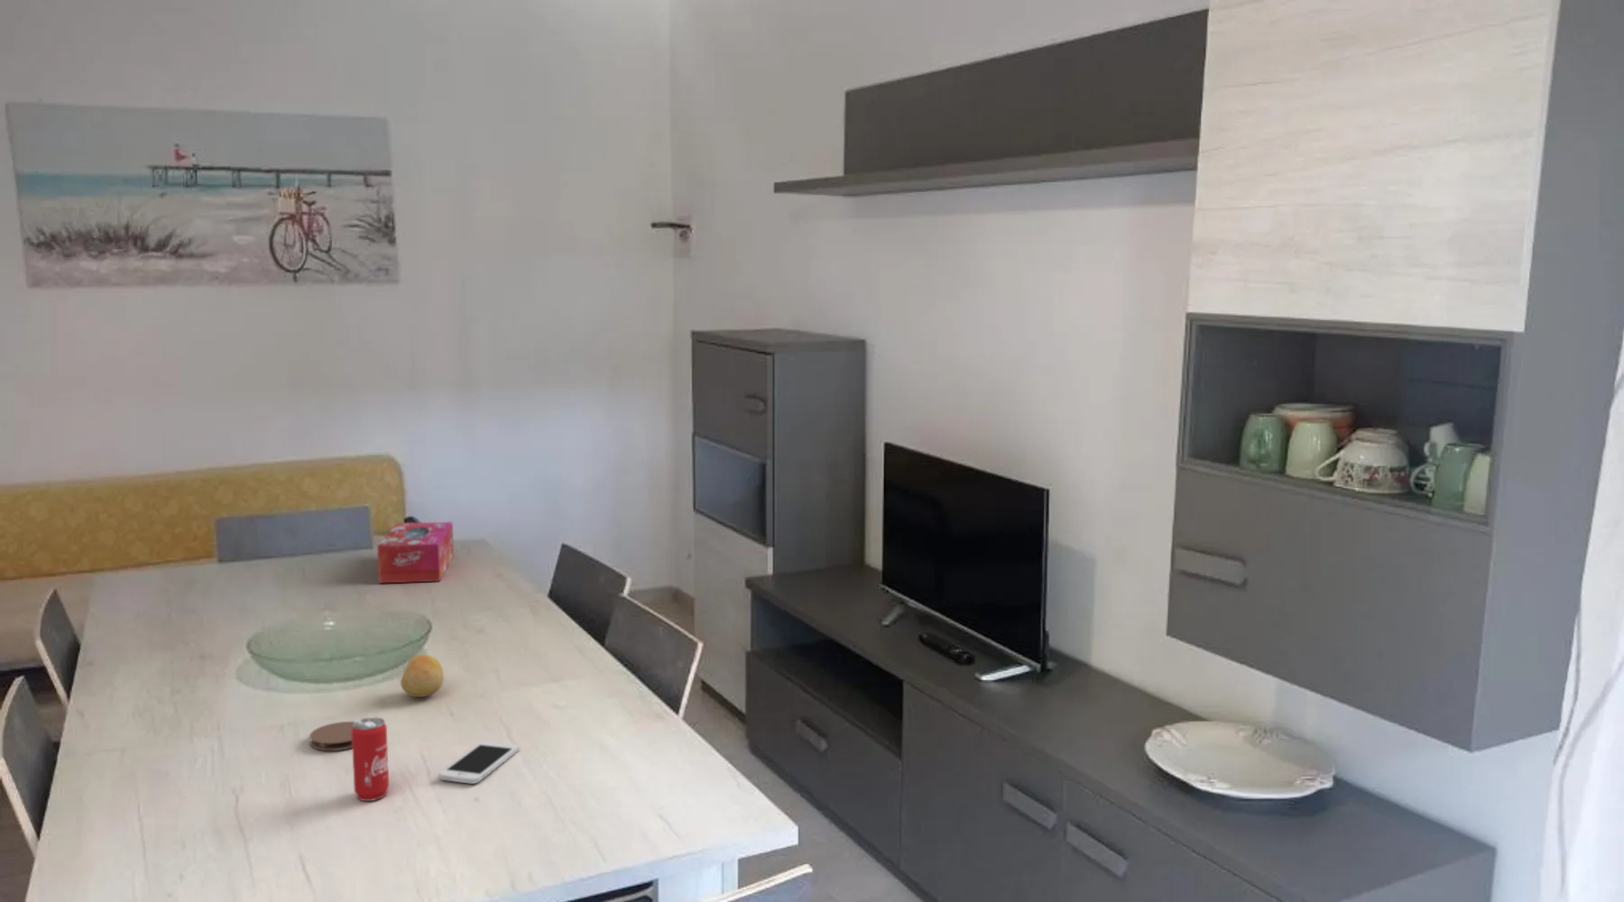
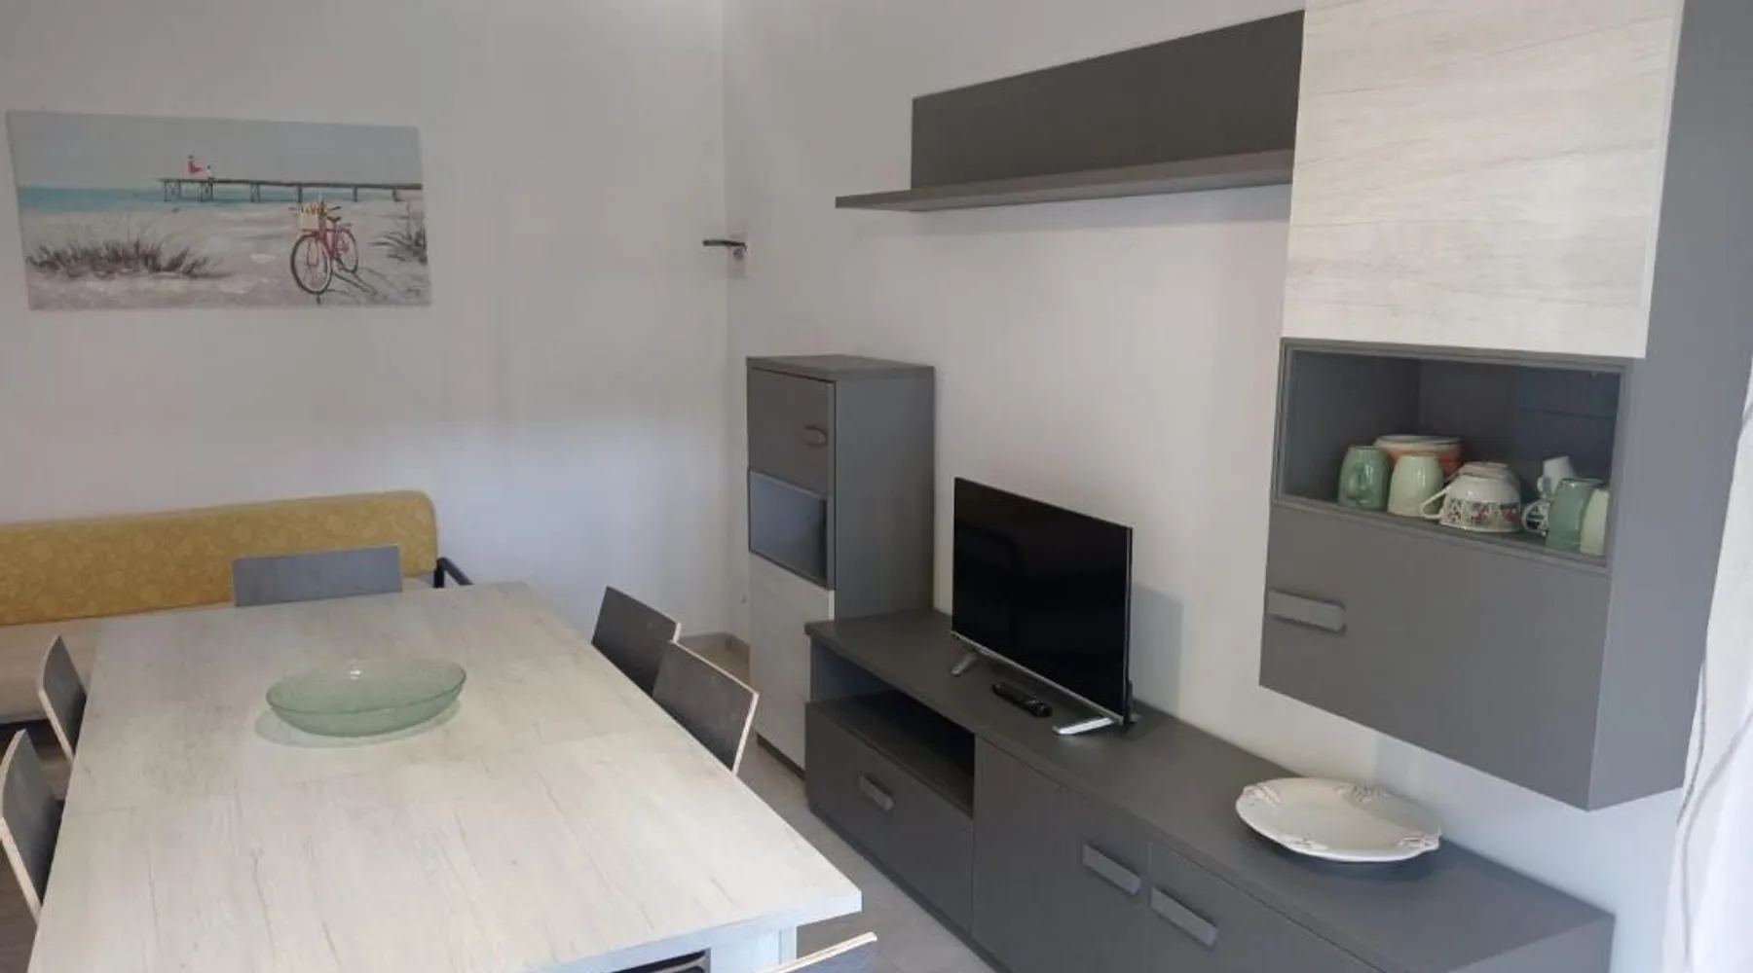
- tissue box (417, 550)
- coaster (340, 735)
- beverage can (370, 759)
- smartphone (480, 761)
- fruit (421, 676)
